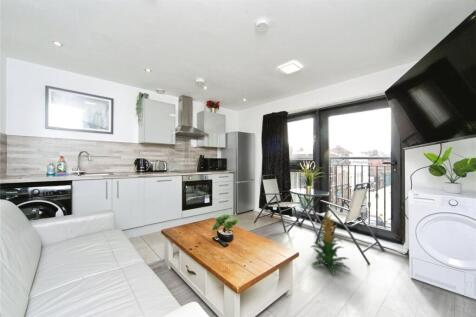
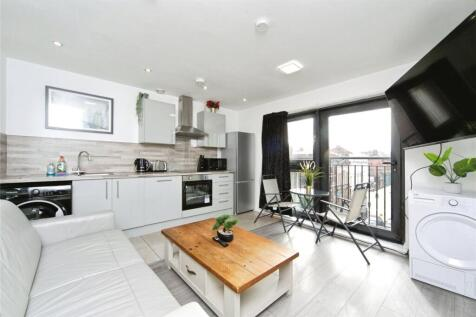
- indoor plant (328, 238)
